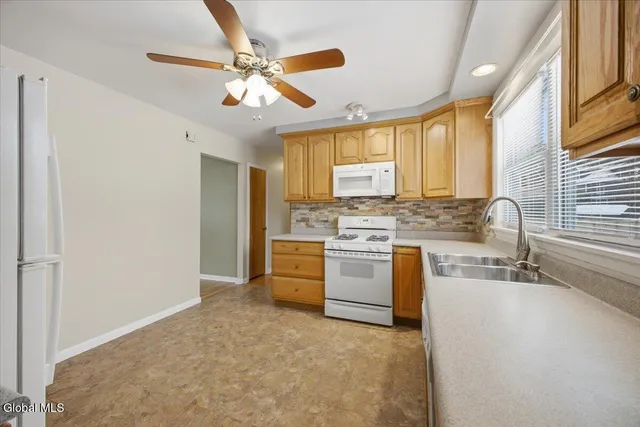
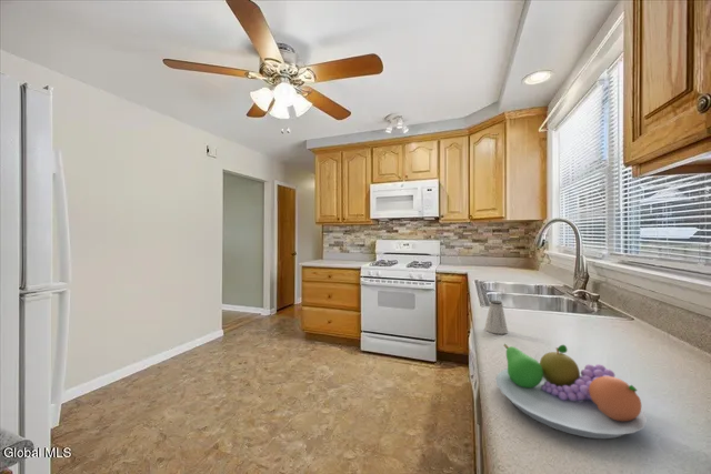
+ saltshaker (495, 315)
+ fruit bowl (558, 379)
